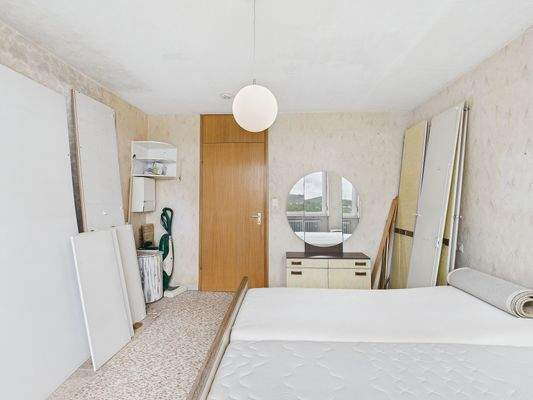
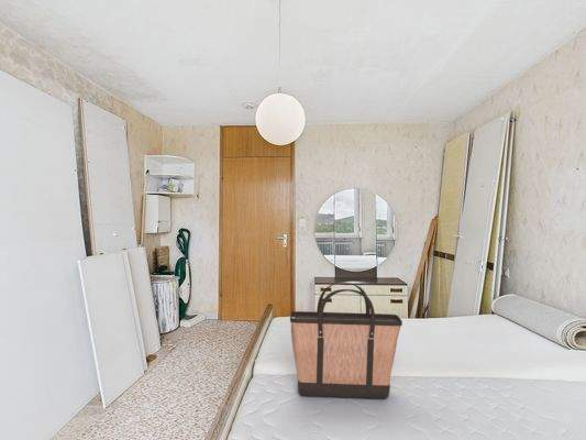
+ shopping bag (344, 340)
